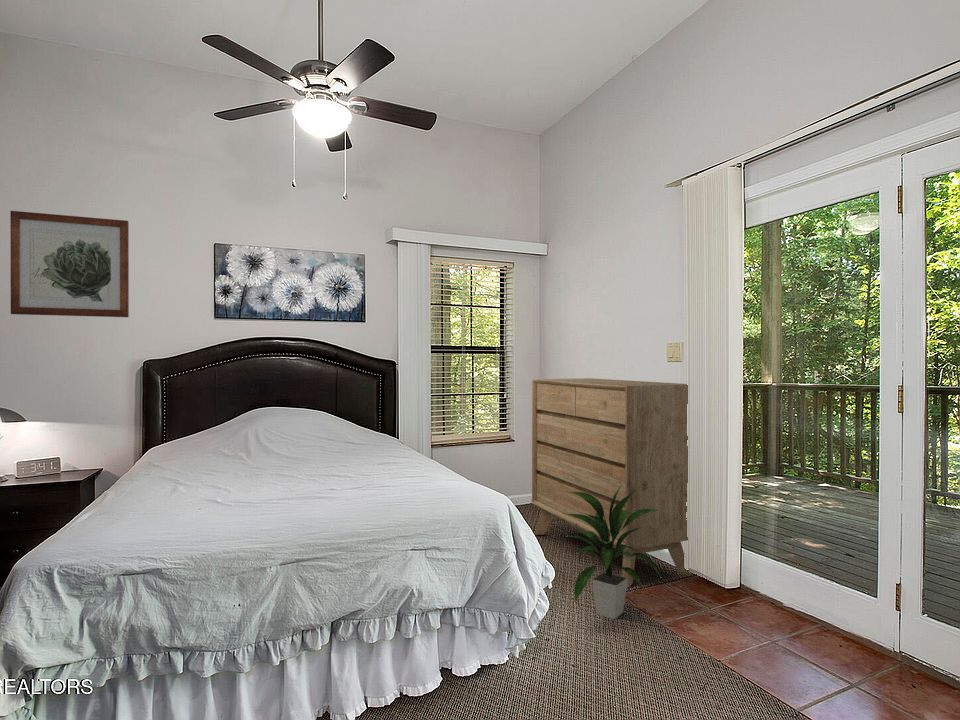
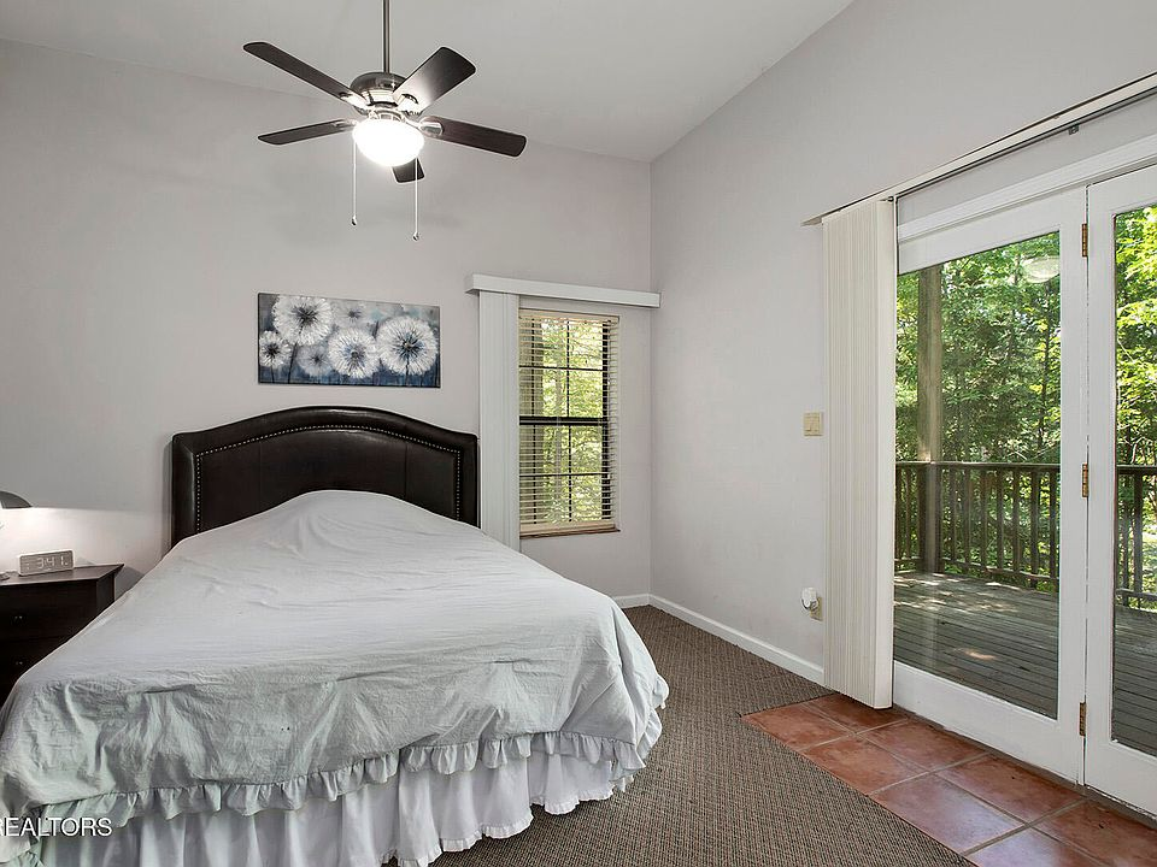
- dresser (604, 466)
- wall art (71, 266)
- indoor plant (605, 548)
